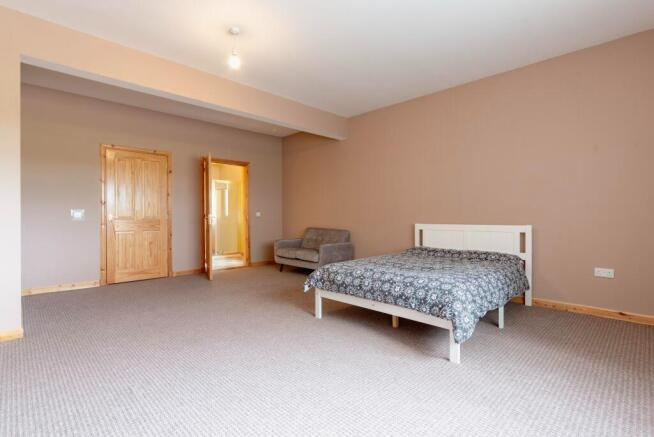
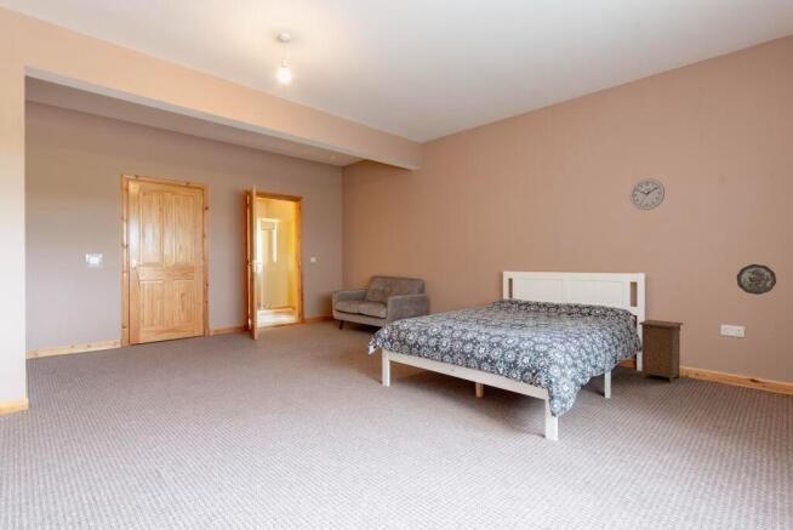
+ nightstand (662, 348)
+ wall clock (646, 194)
+ decorative plate (755, 279)
